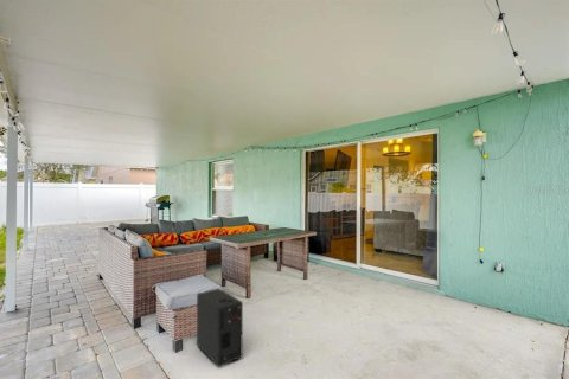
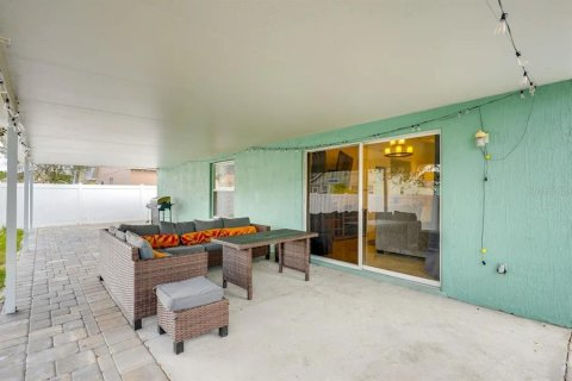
- speaker (218, 325)
